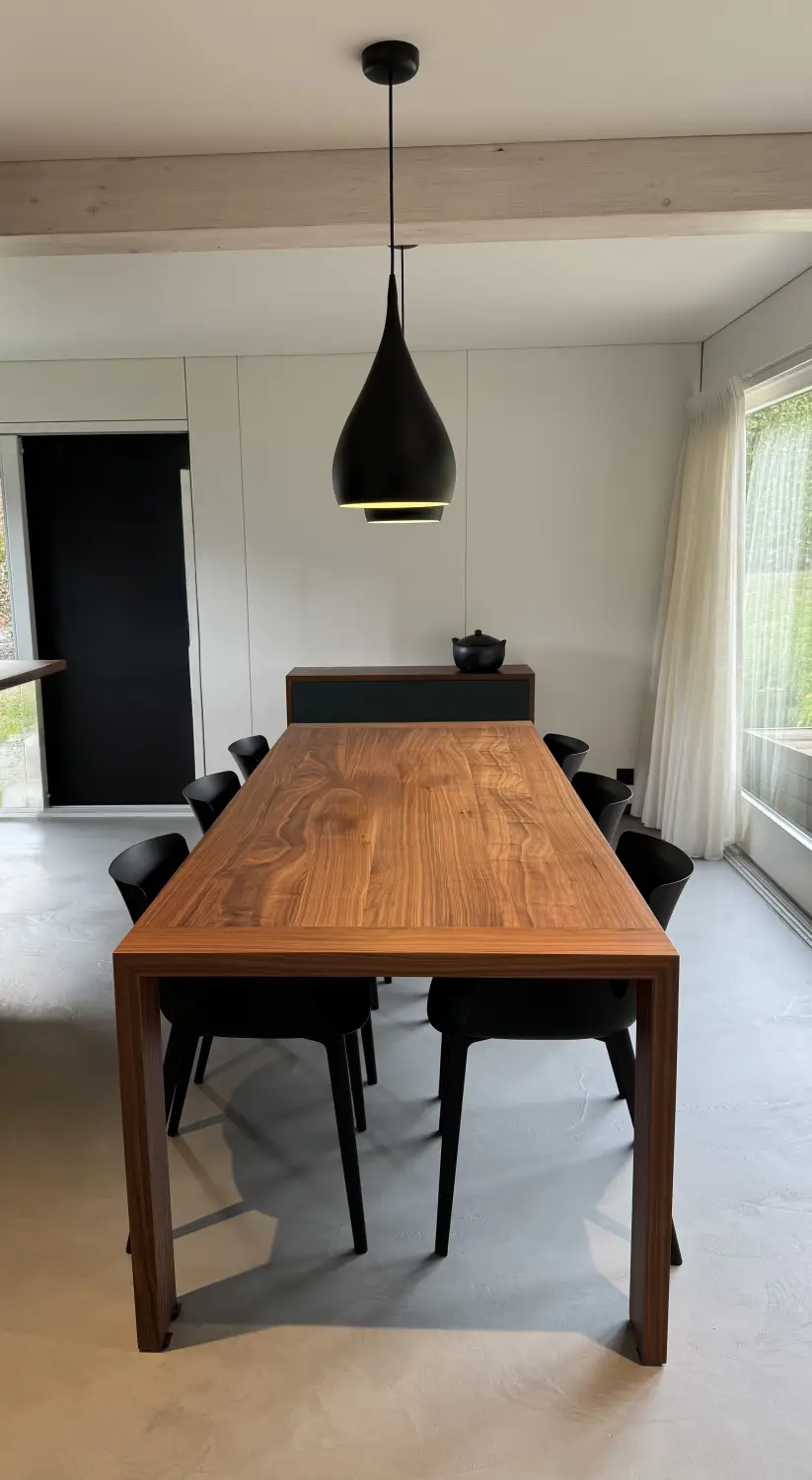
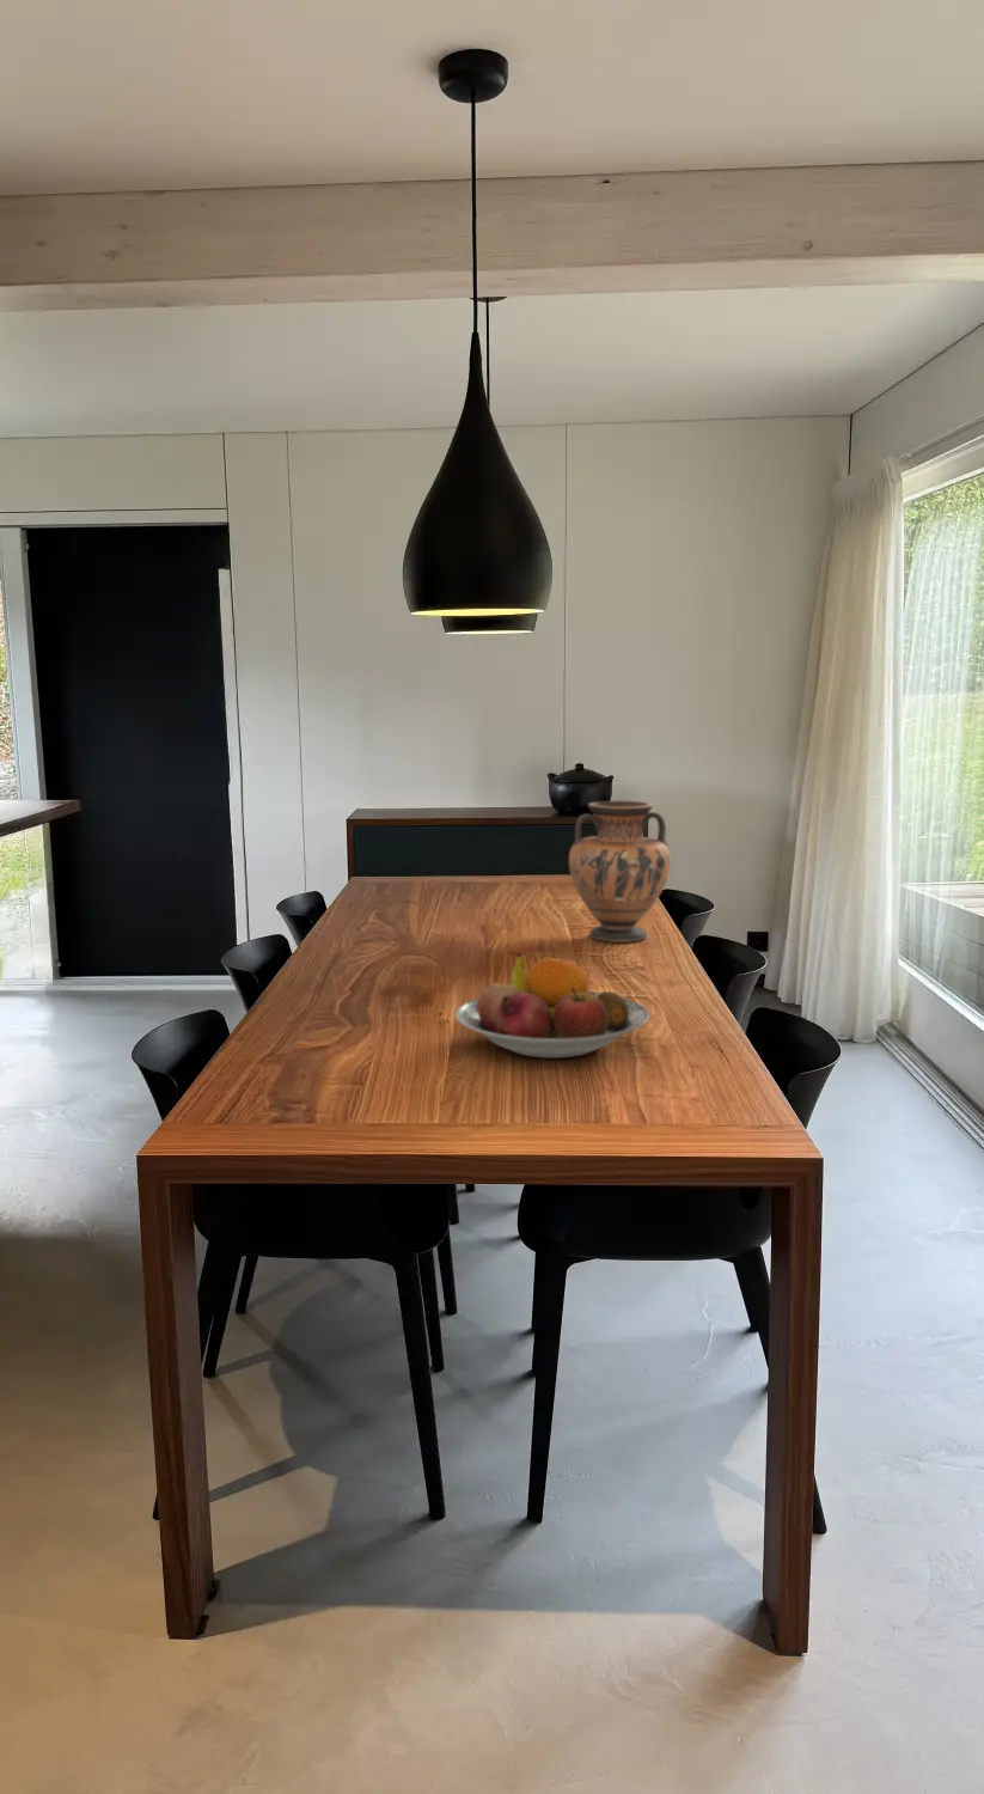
+ vase (619, 870)
+ fruit bowl (551, 1005)
